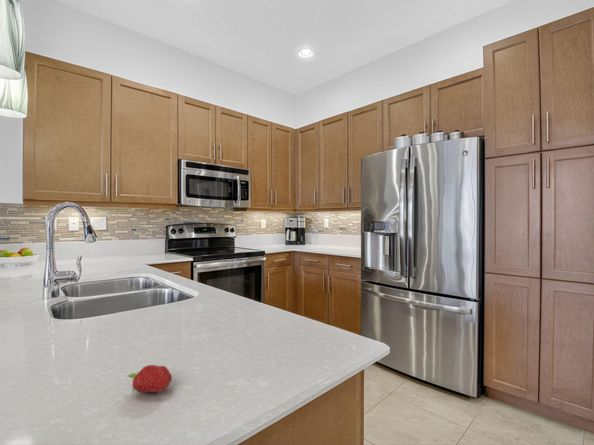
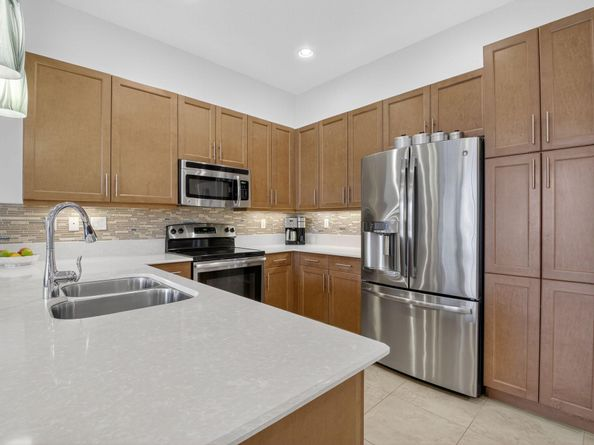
- fruit (151, 378)
